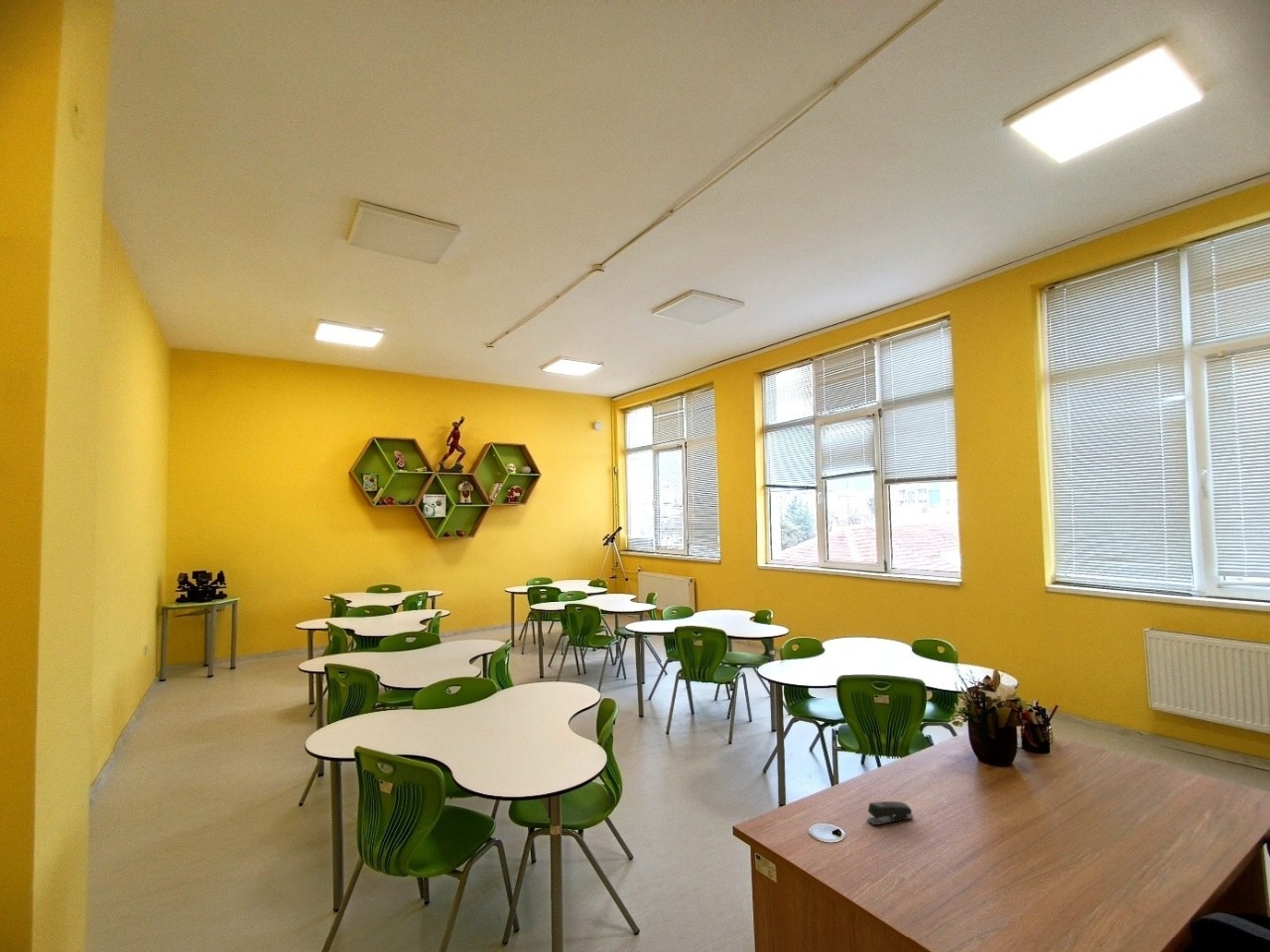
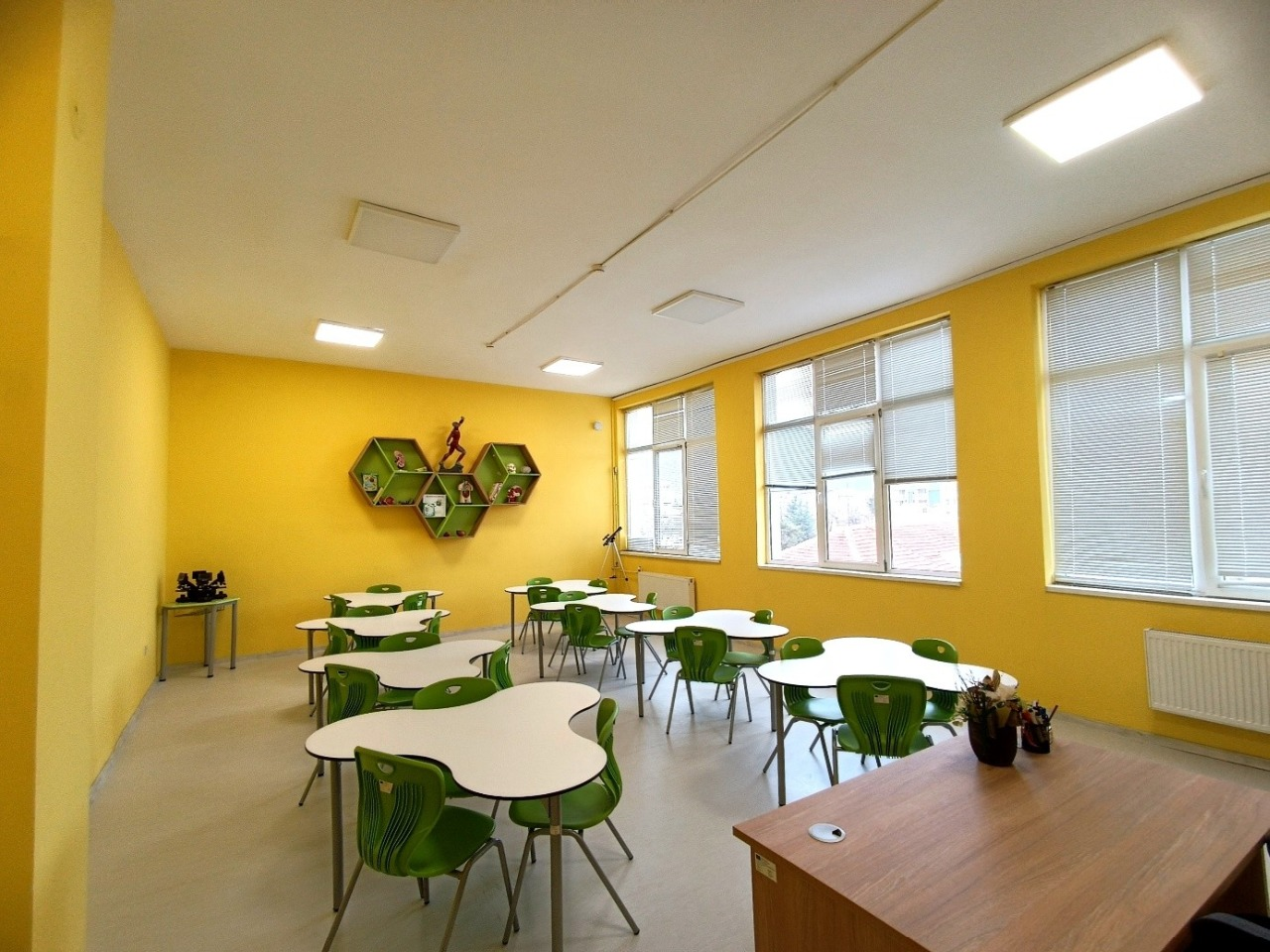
- stapler (890, 809)
